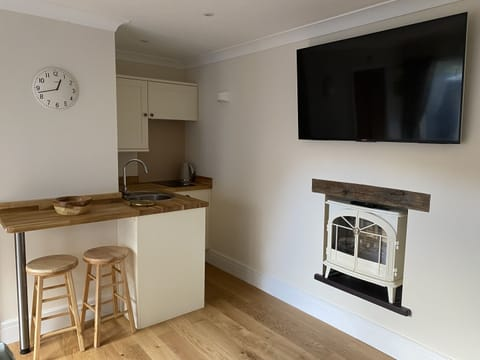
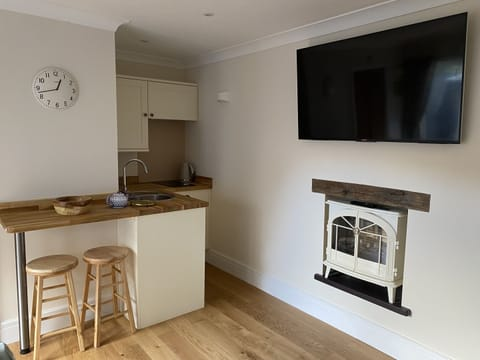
+ teapot (118, 199)
